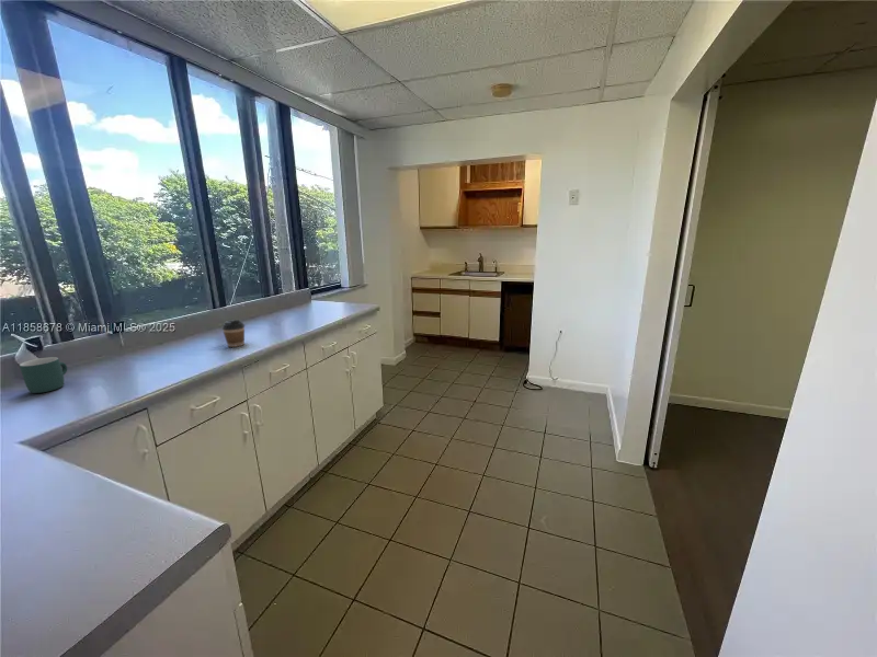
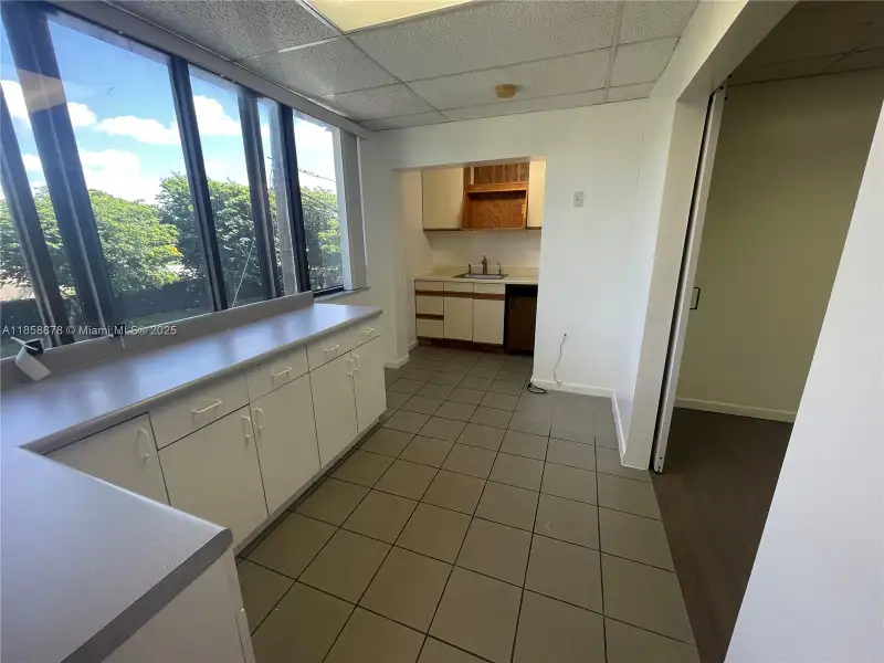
- mug (45, 373)
- coffee cup (234, 332)
